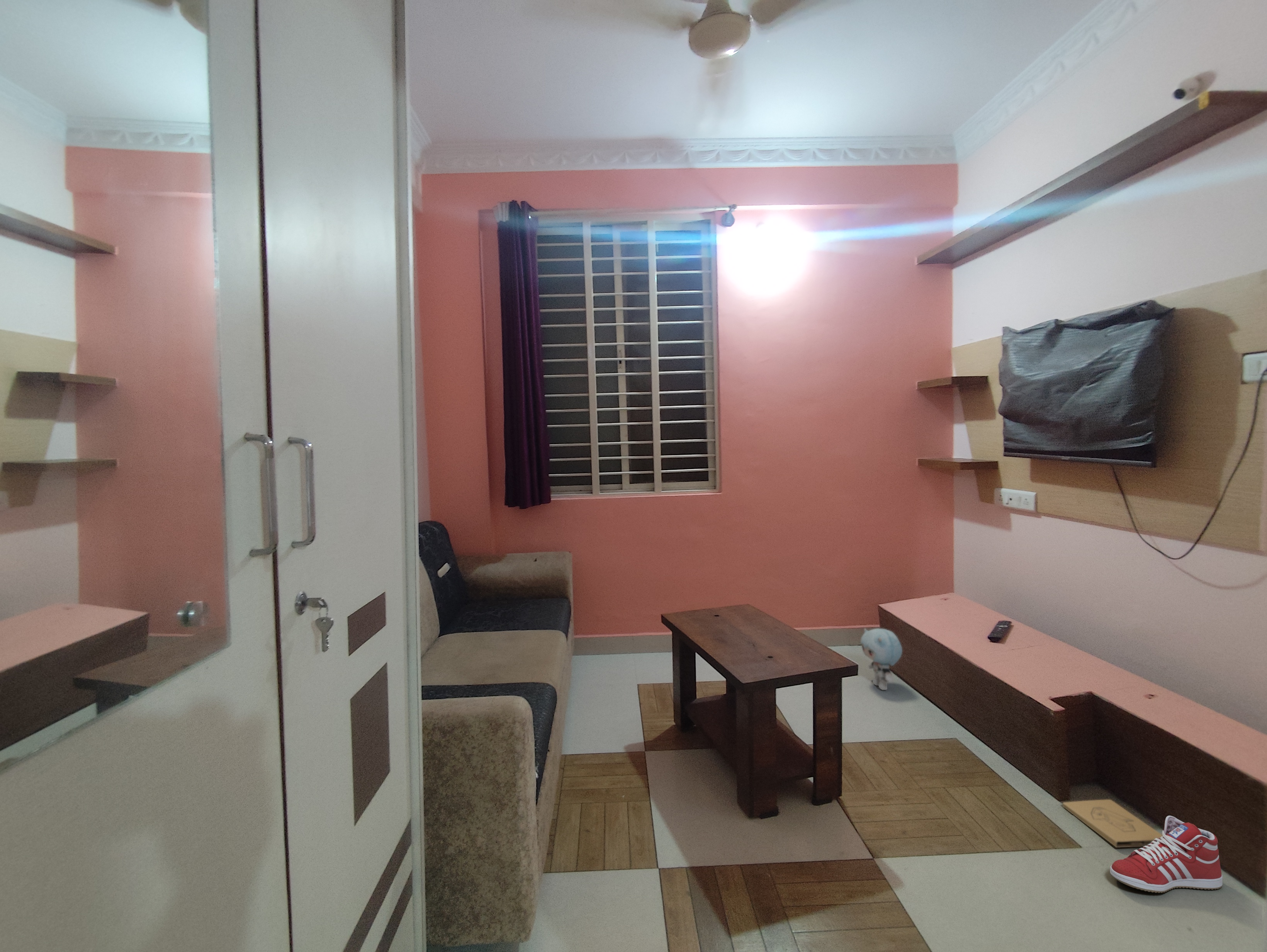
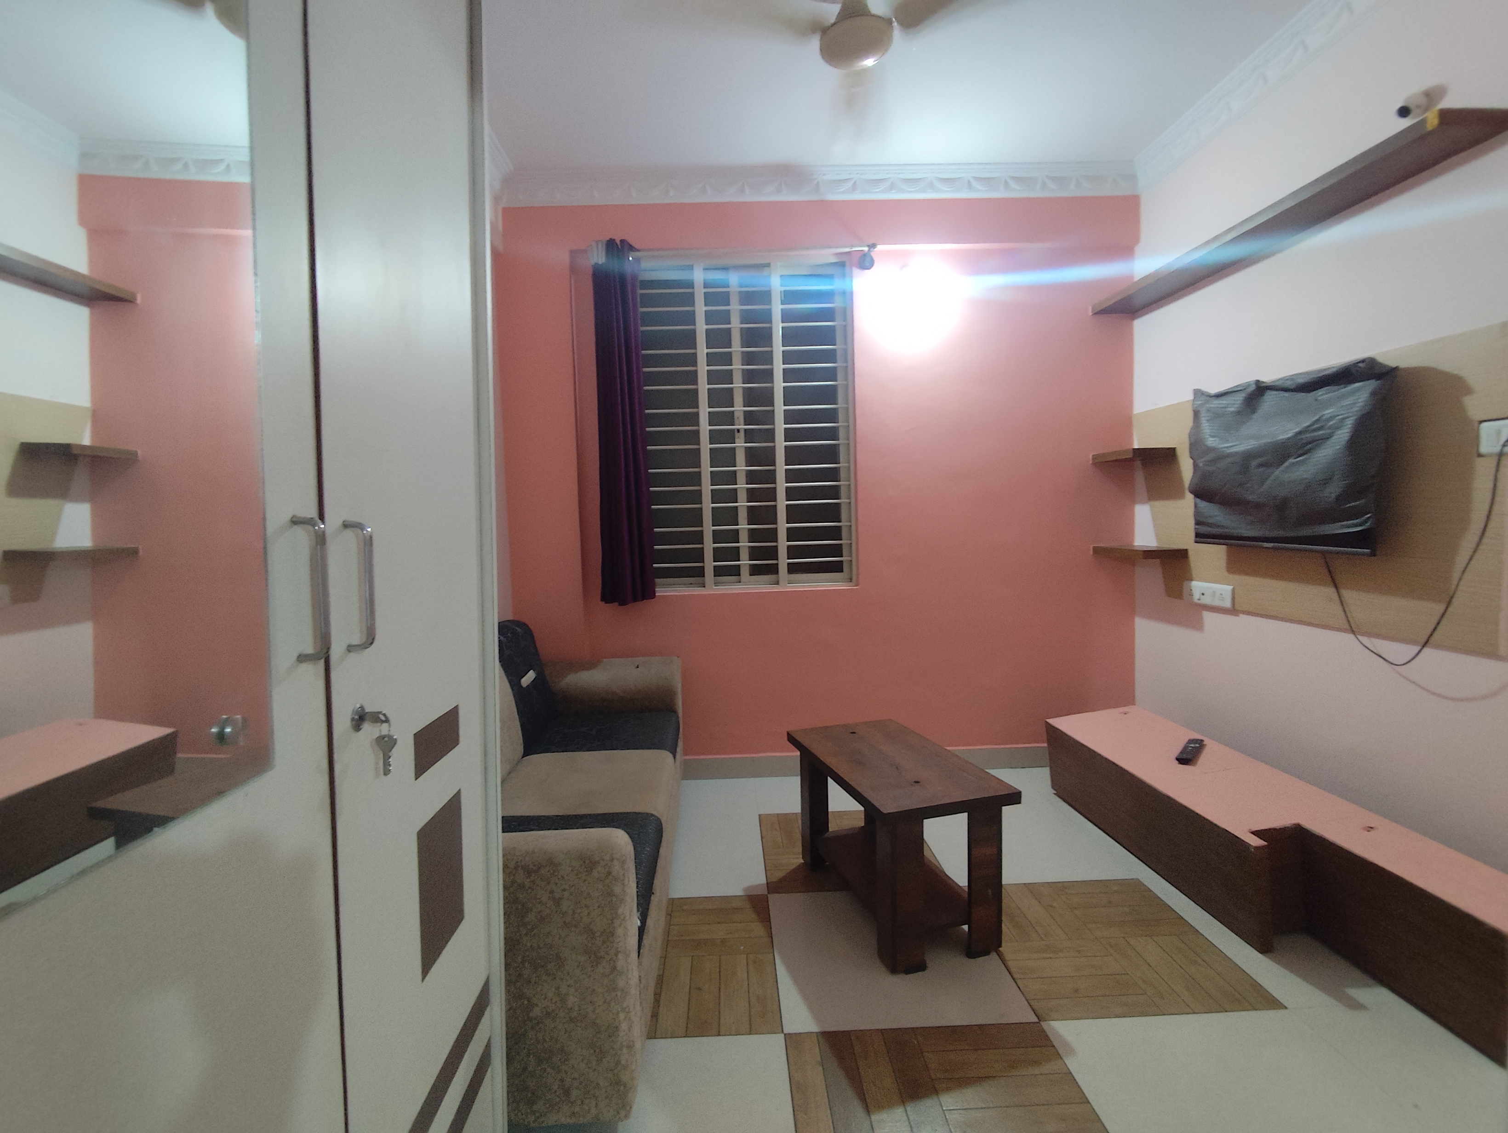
- sneaker (1164, 852)
- plush toy (880, 658)
- box (1113, 822)
